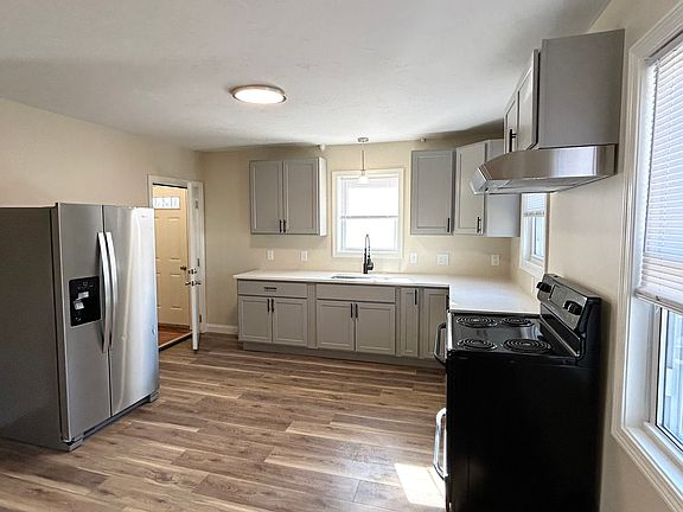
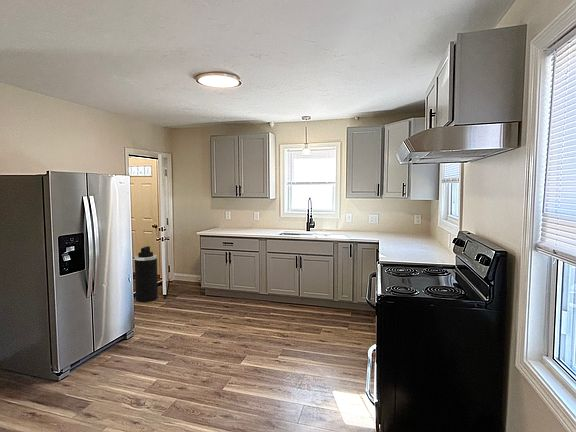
+ trash can (146, 273)
